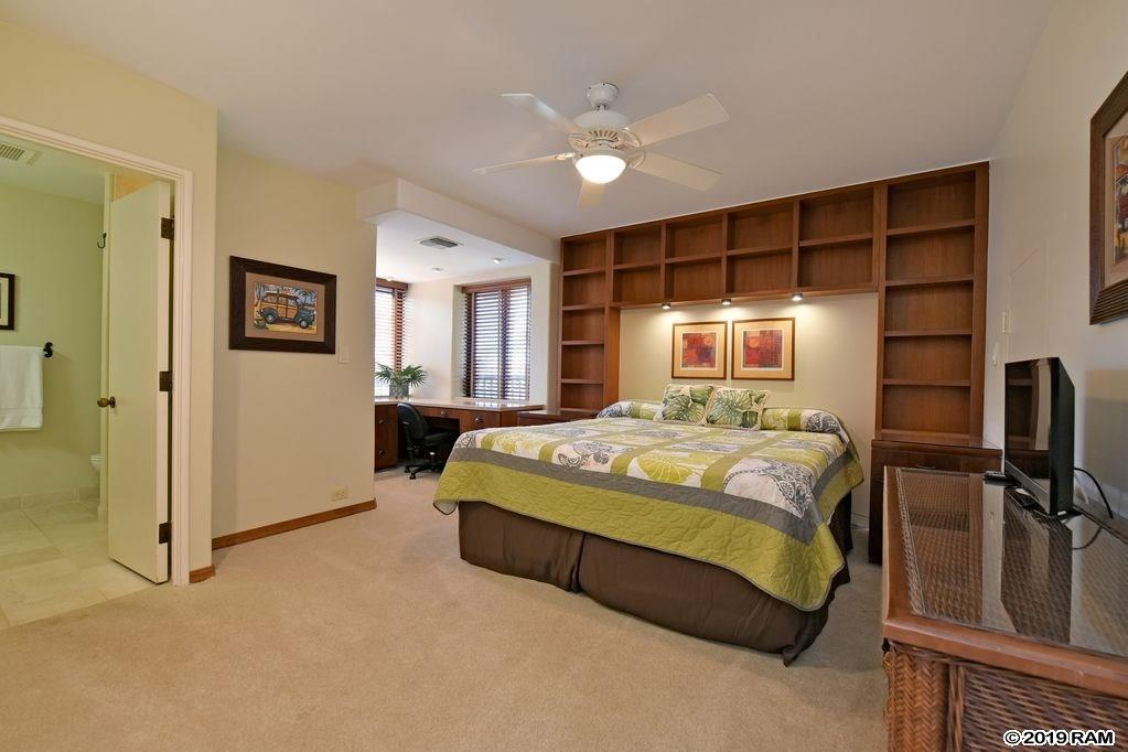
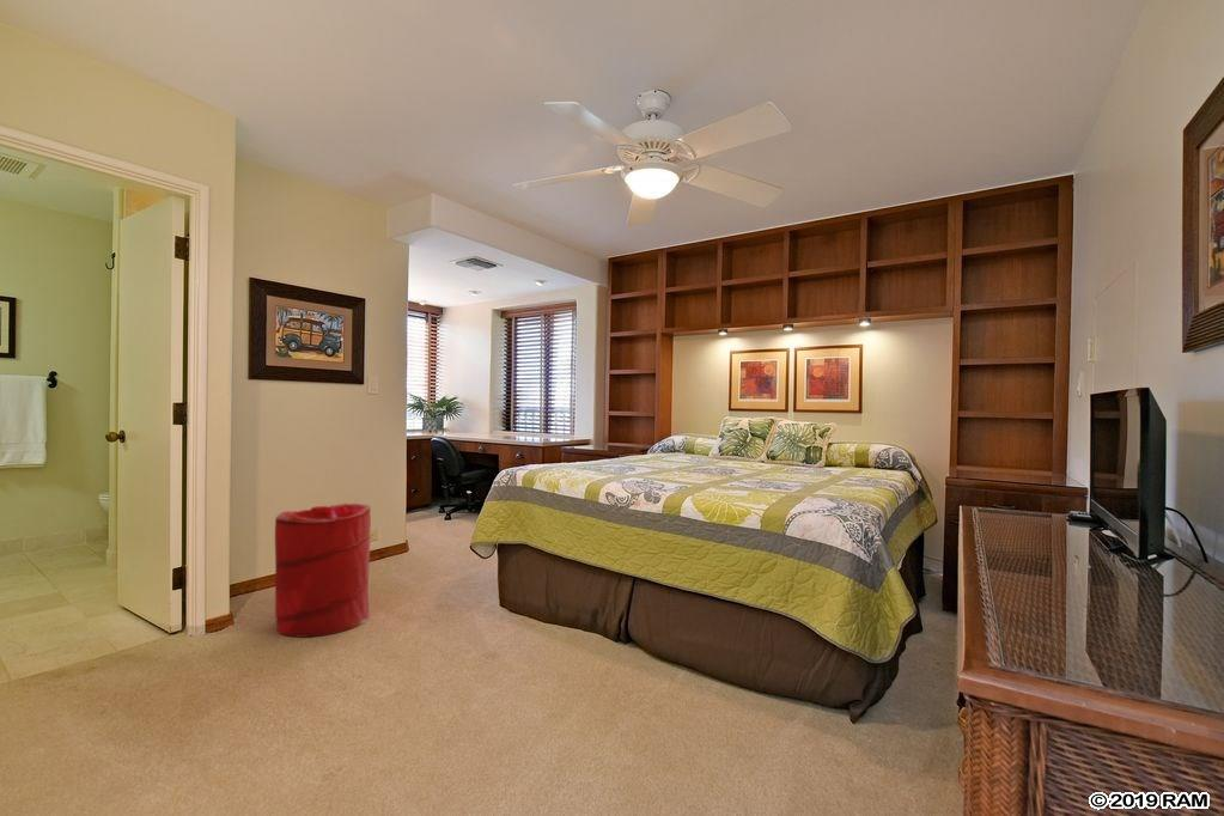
+ laundry hamper (323, 562)
